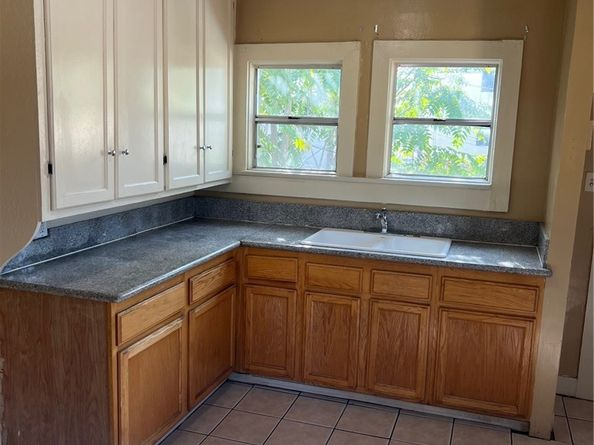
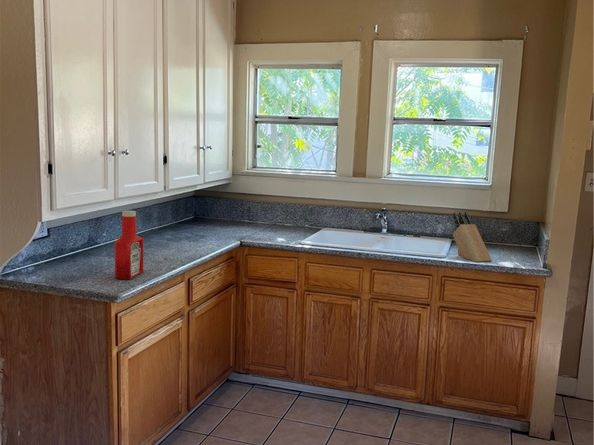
+ soap bottle (129, 243)
+ knife block (470, 235)
